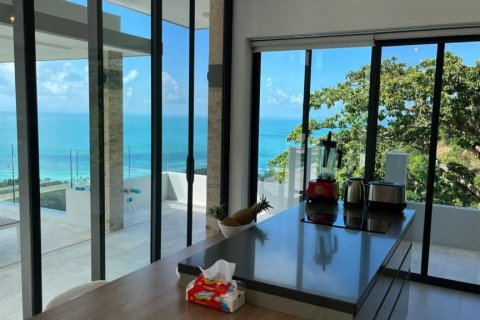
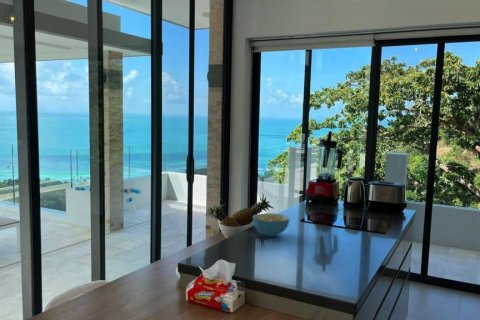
+ cereal bowl (270, 226)
